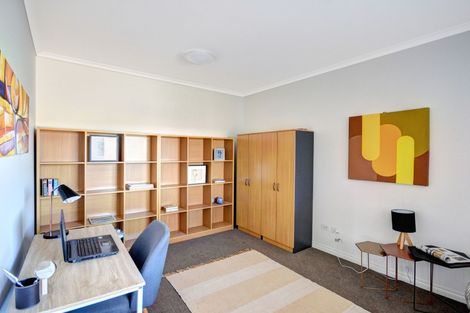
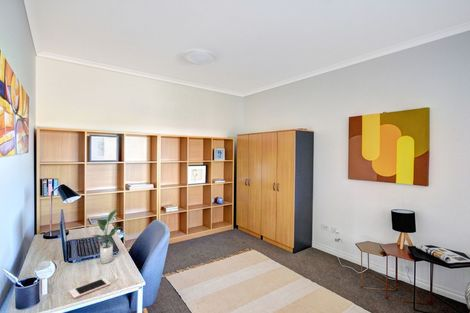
+ cell phone (90, 287)
+ potted plant (105, 236)
